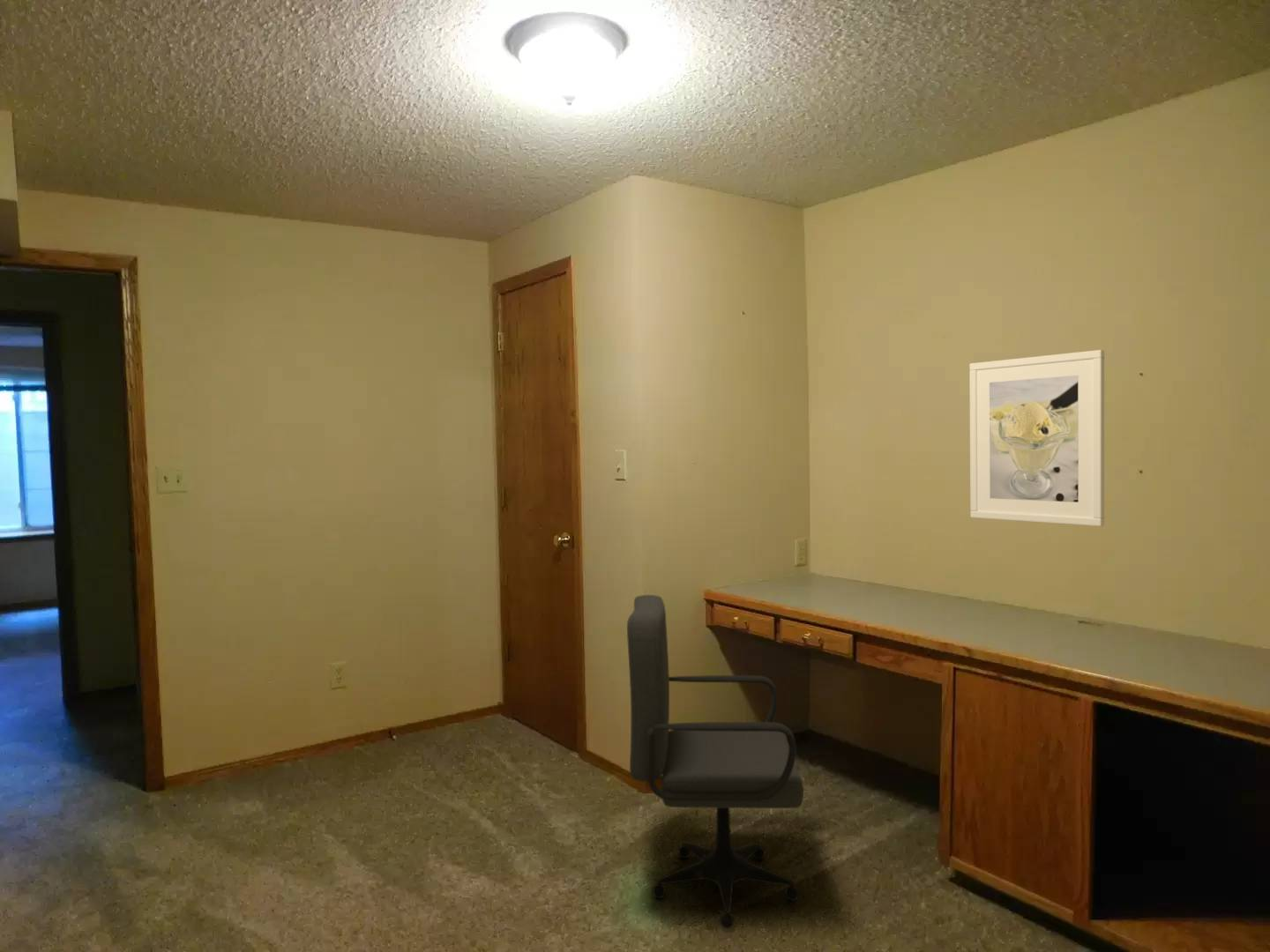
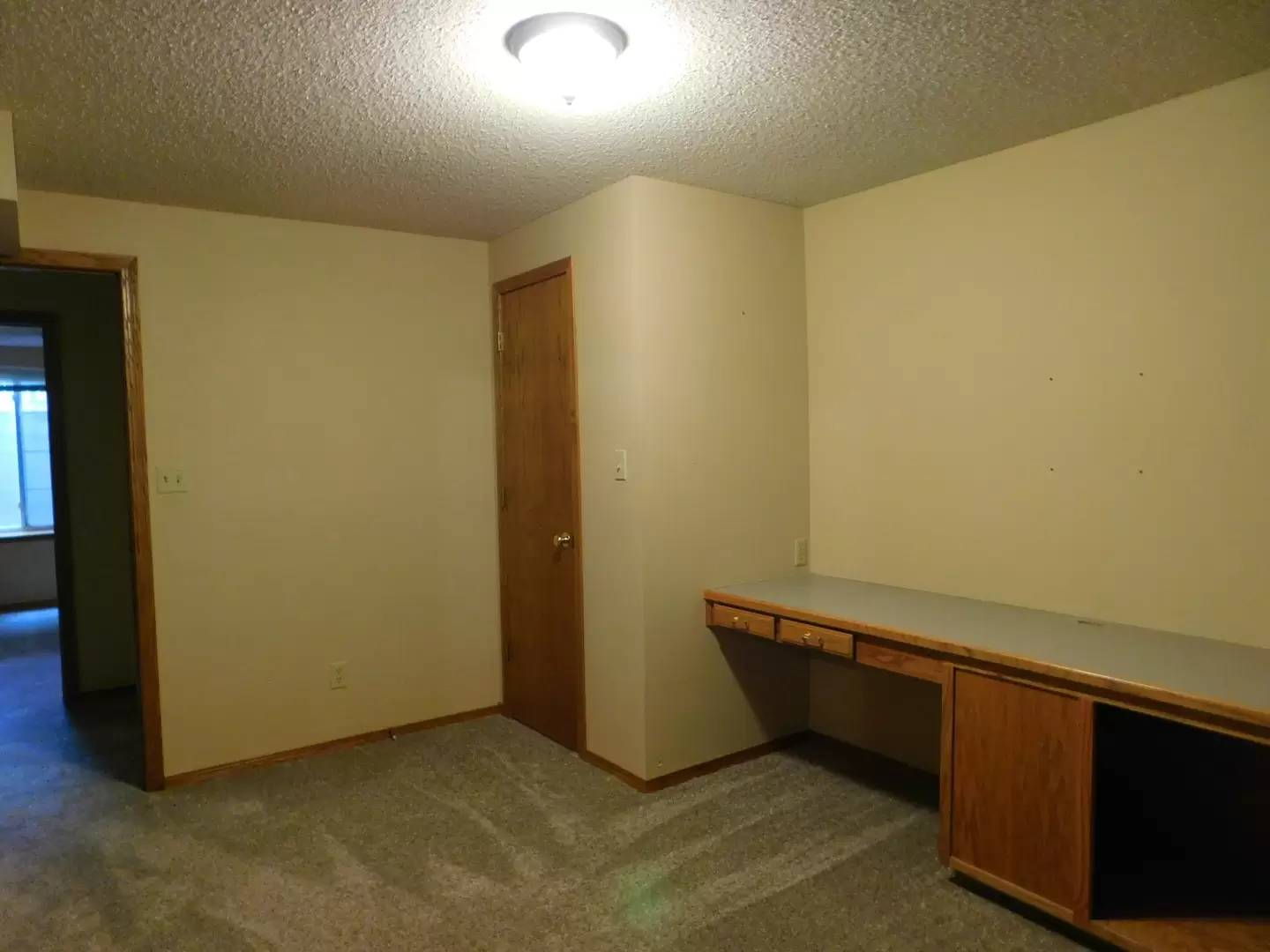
- office chair (717, 746)
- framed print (1033, 439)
